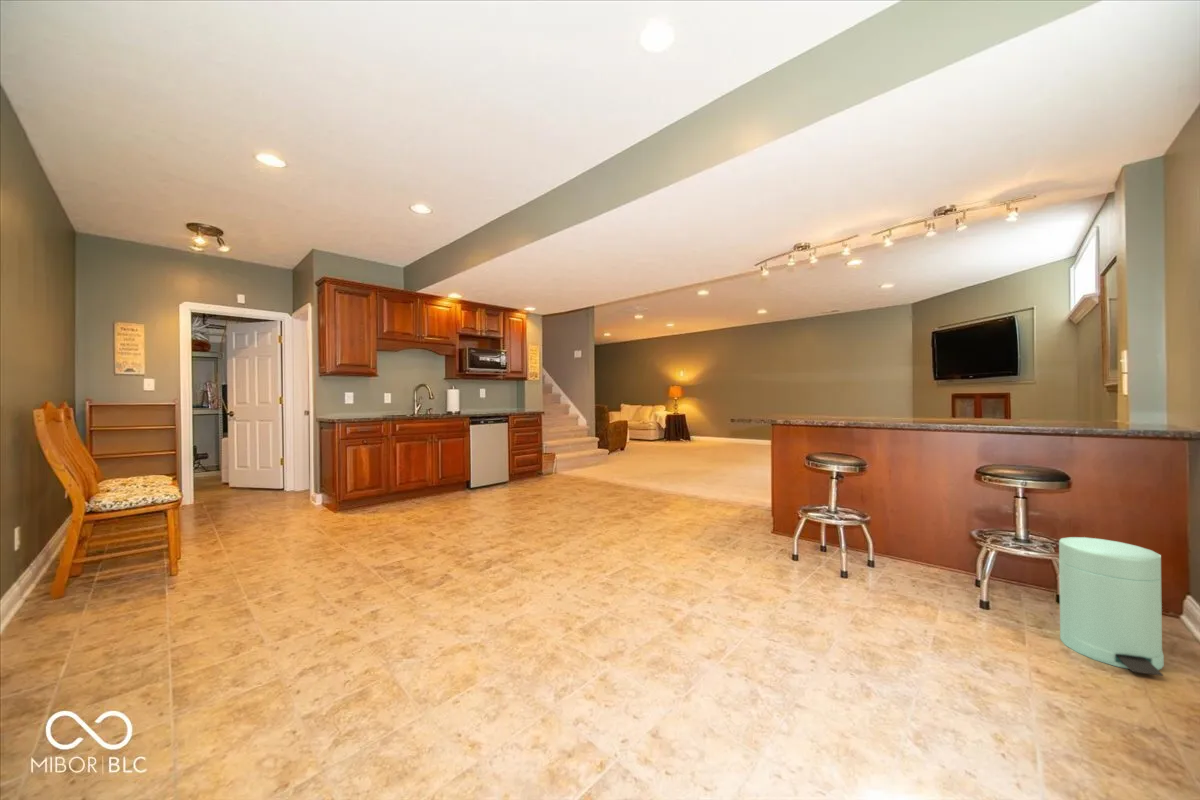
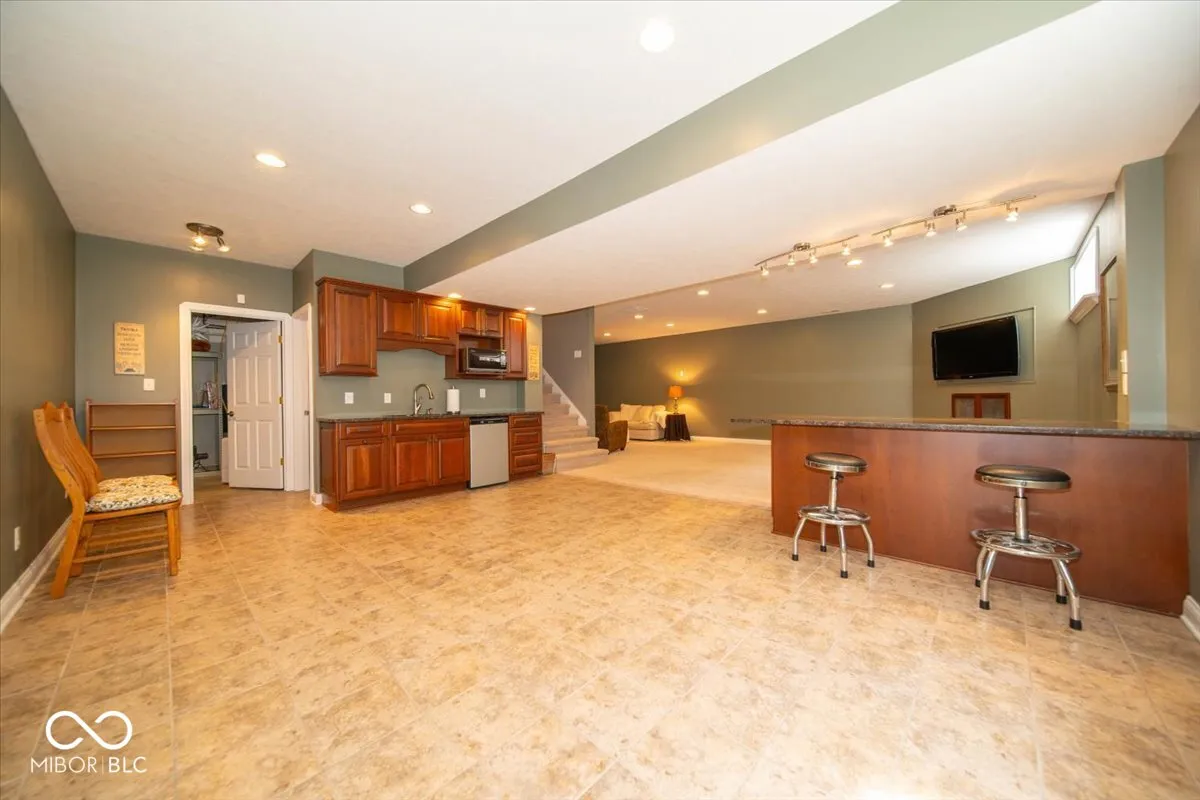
- trash can (1112, 600)
